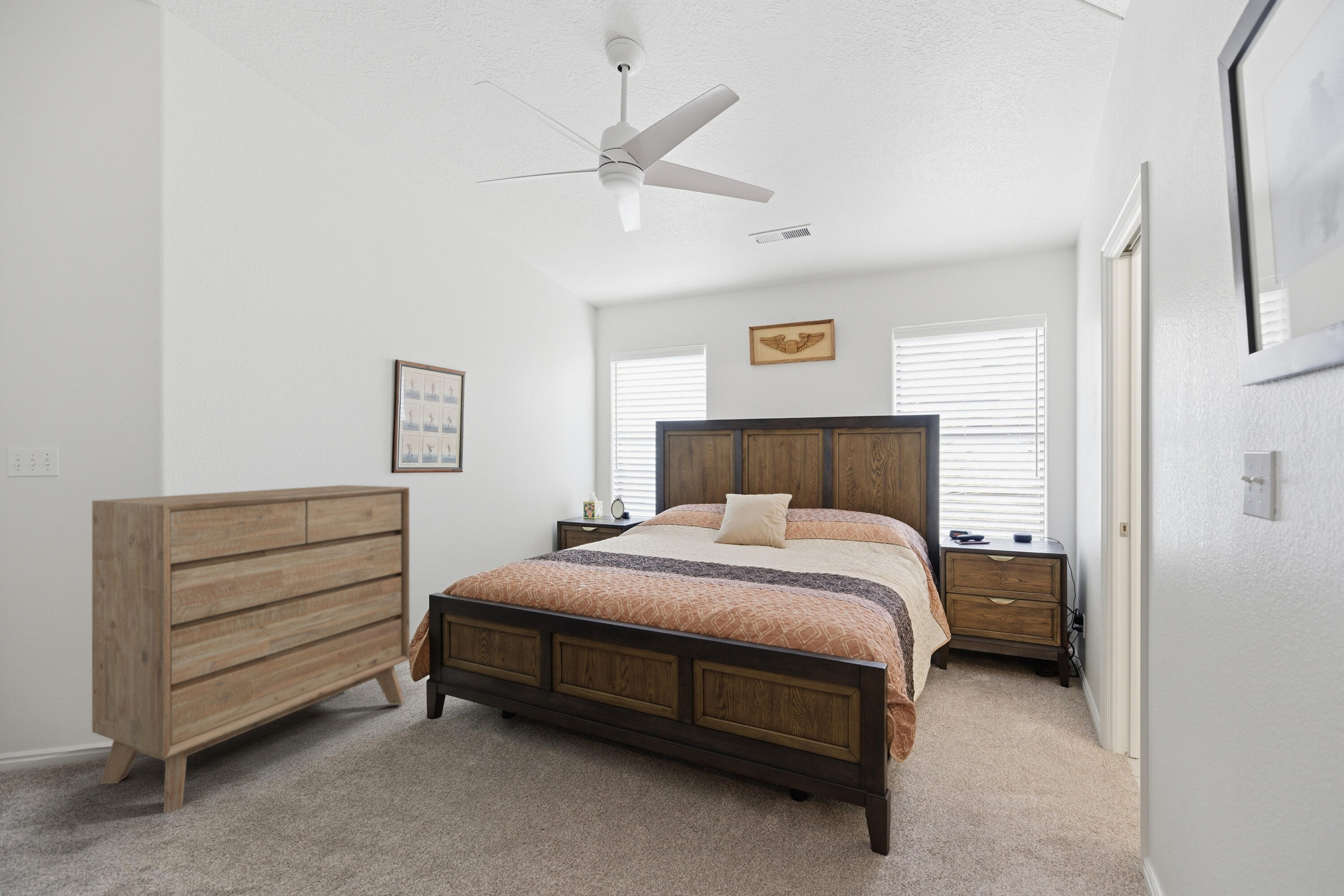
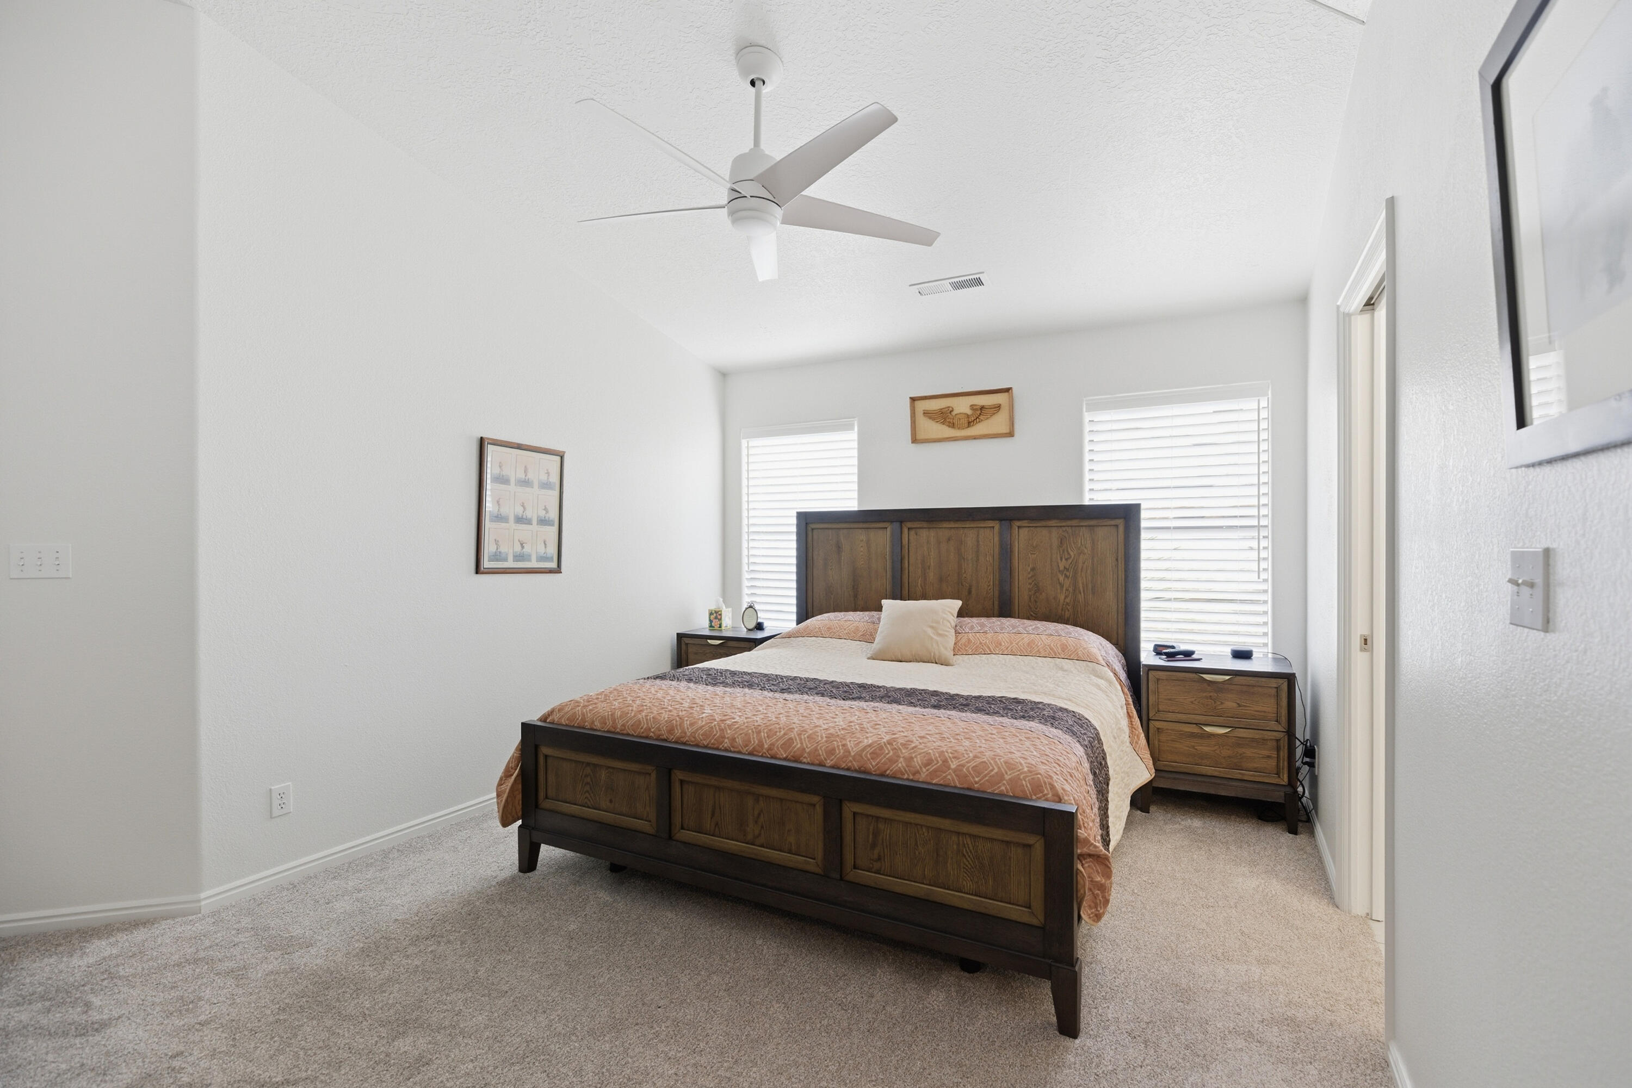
- dresser (274, 615)
